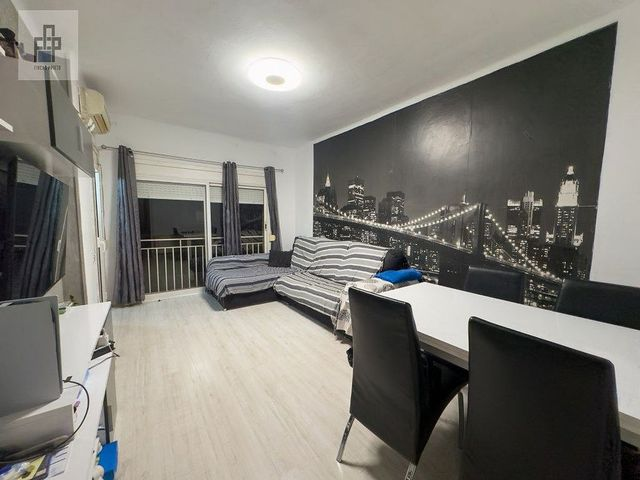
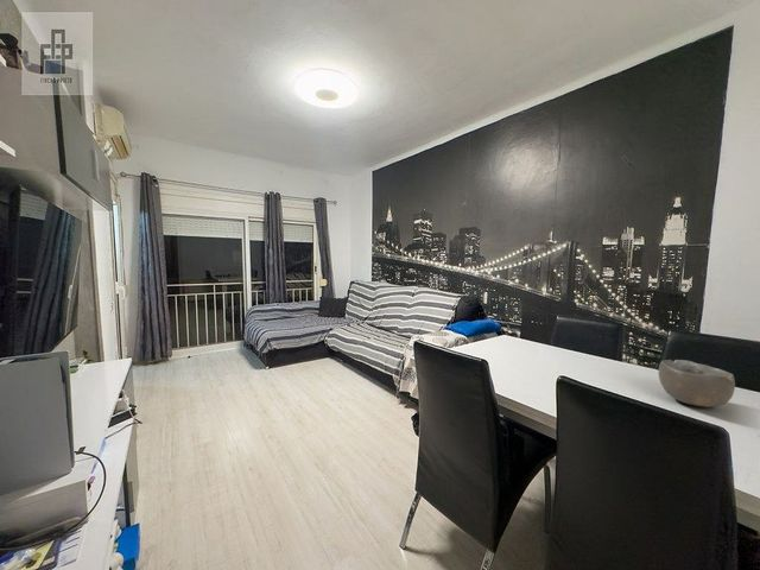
+ bowl (692, 385)
